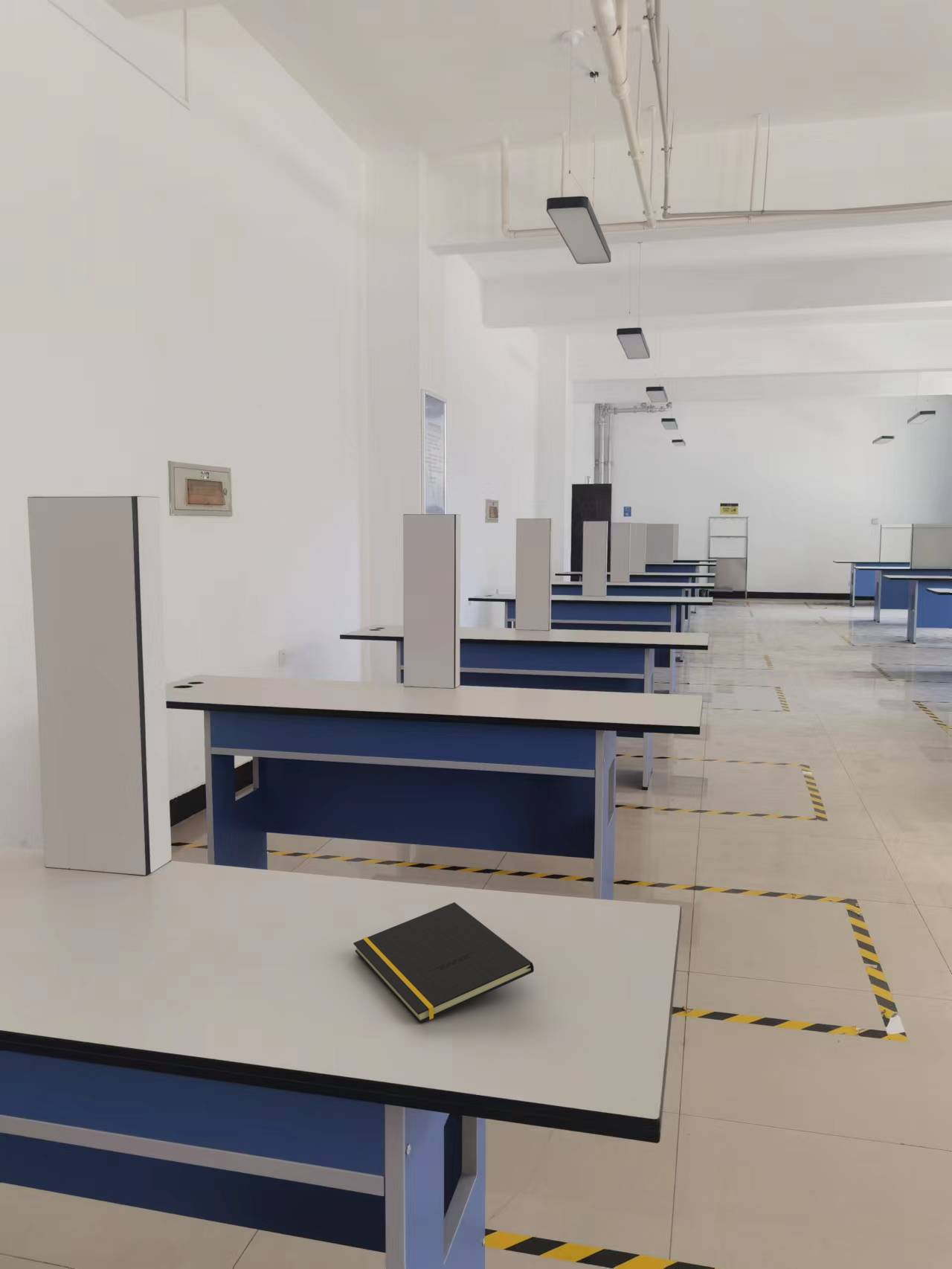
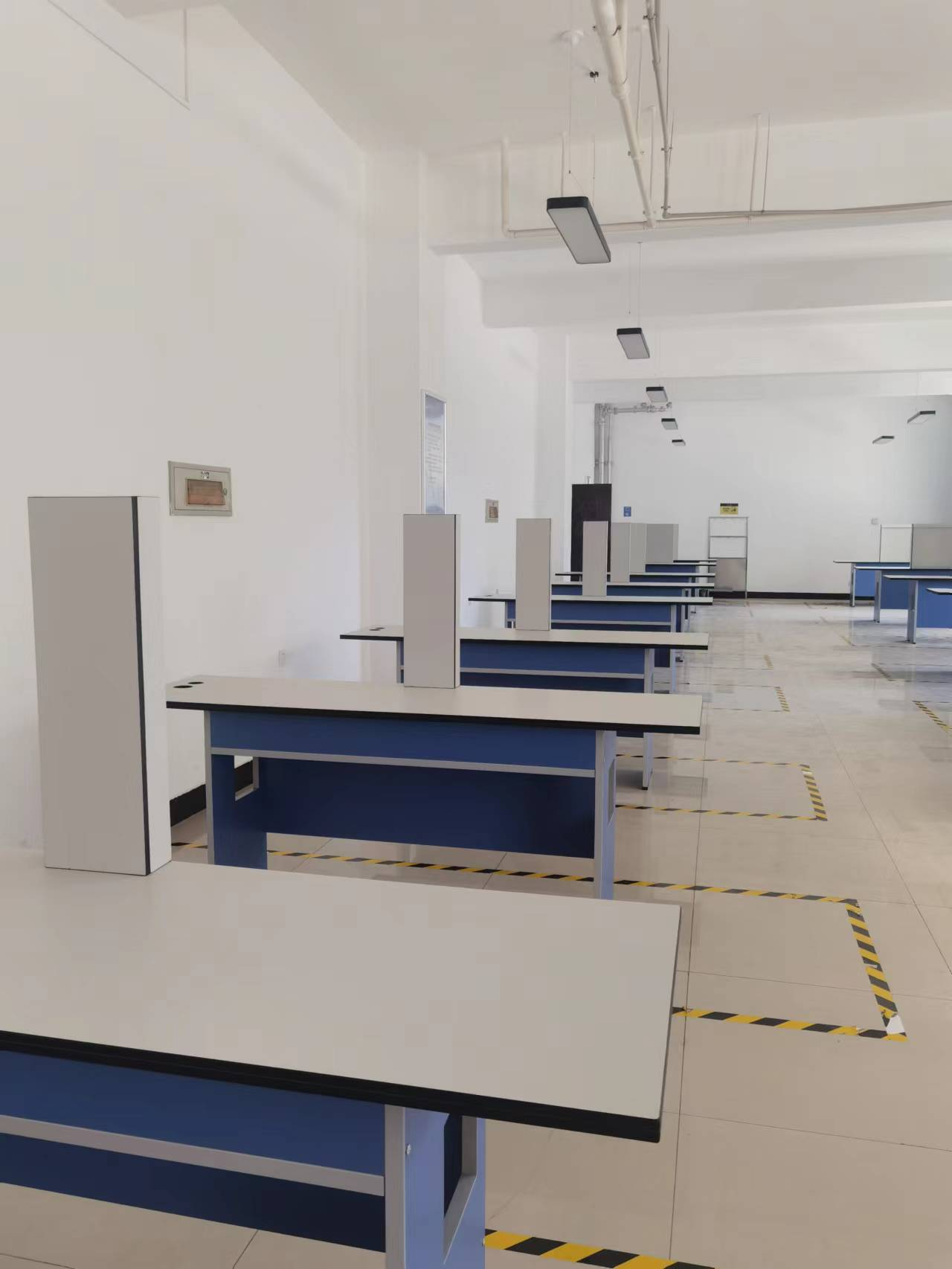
- notepad (439, 957)
